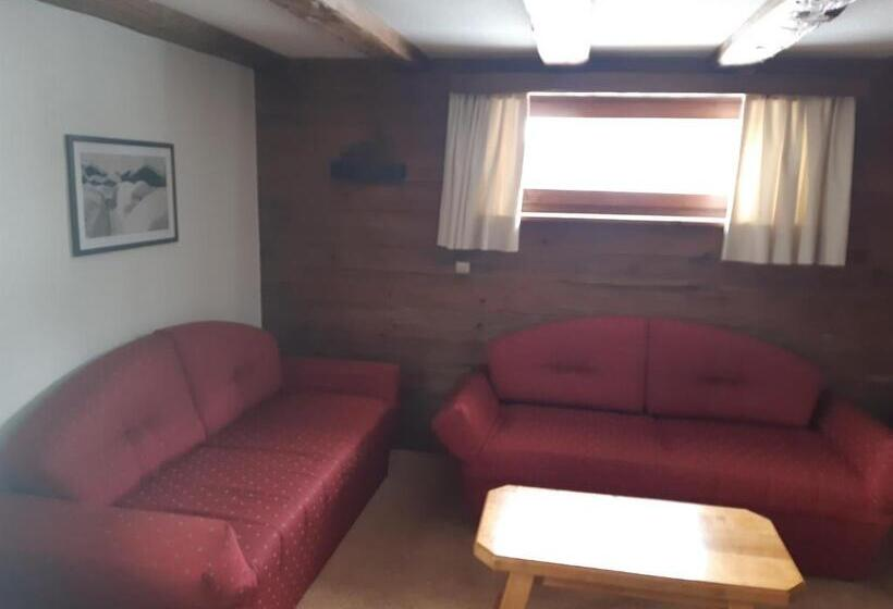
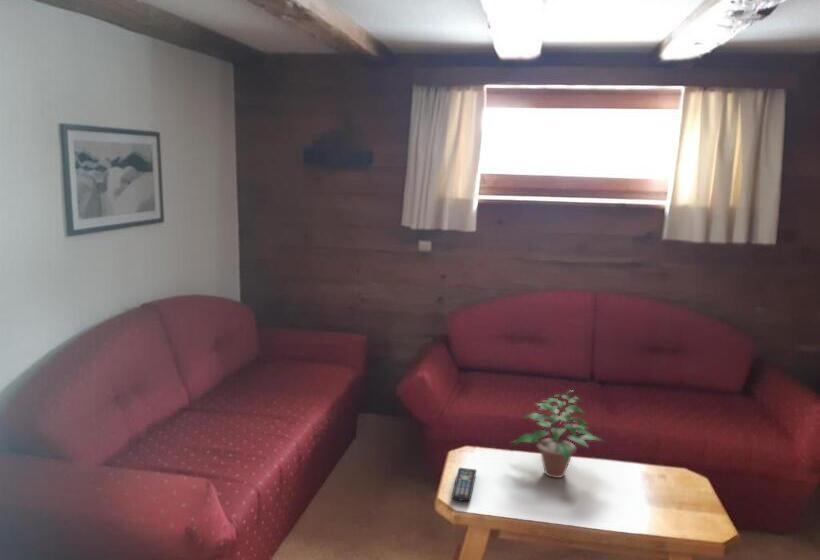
+ potted plant (556, 431)
+ remote control (464, 483)
